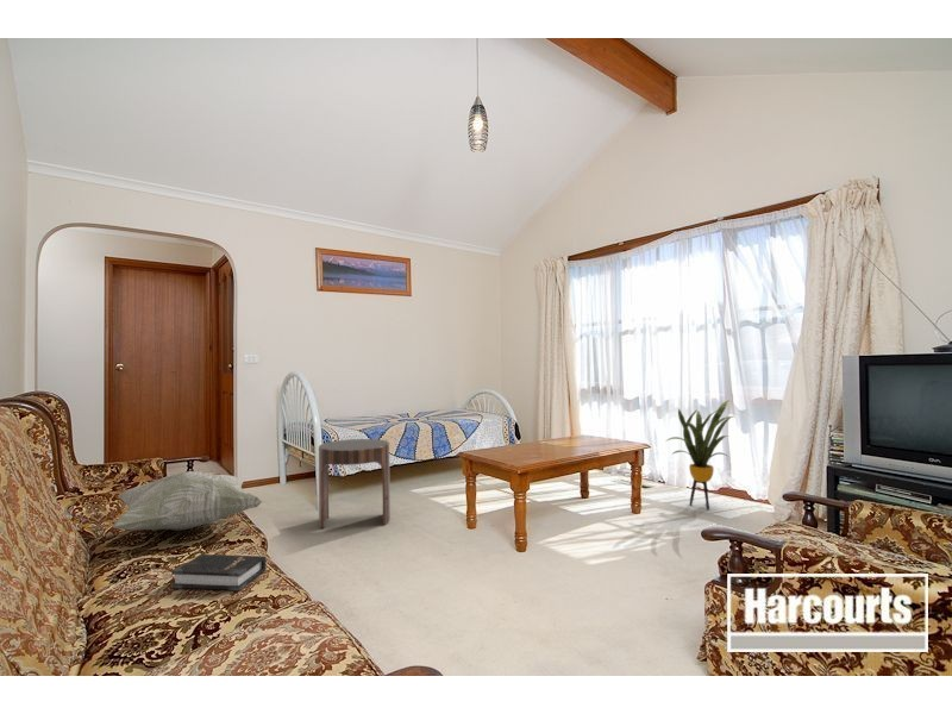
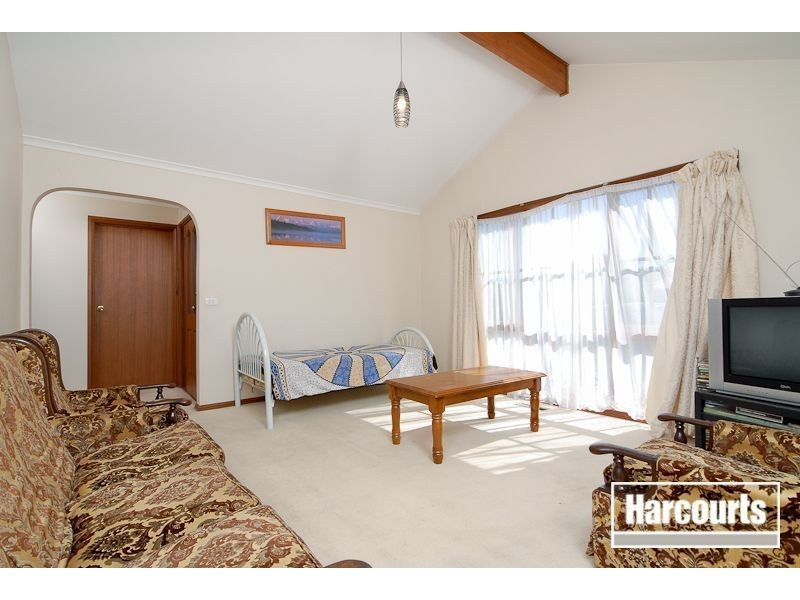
- house plant (708, 453)
- hardback book (220, 570)
- side table (355, 463)
- decorative pillow (188, 499)
